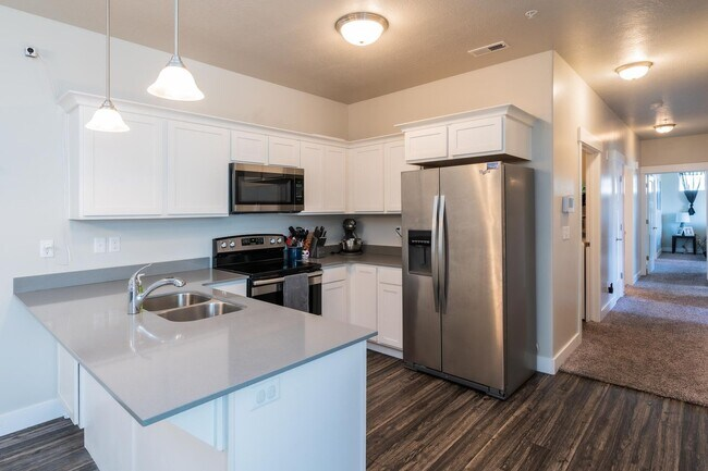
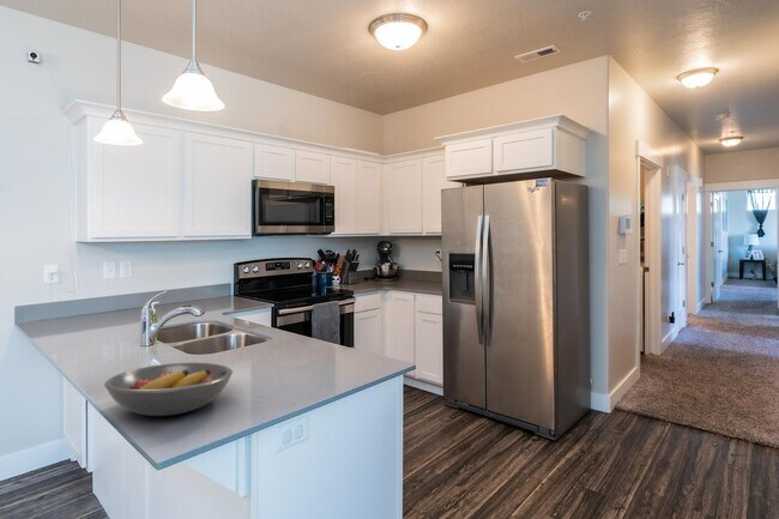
+ fruit bowl (171, 387)
